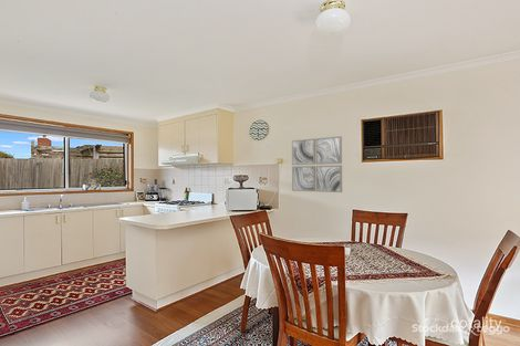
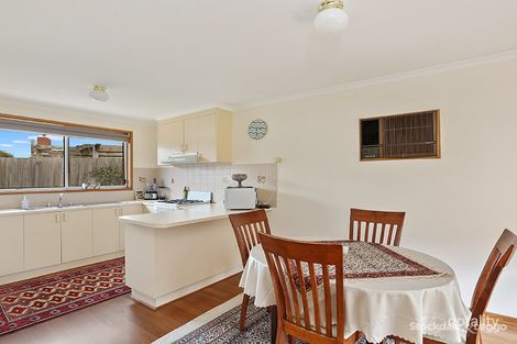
- wall art (315, 164)
